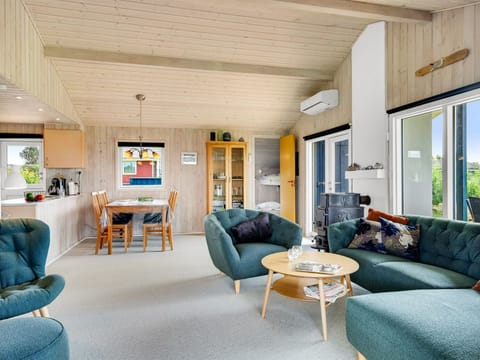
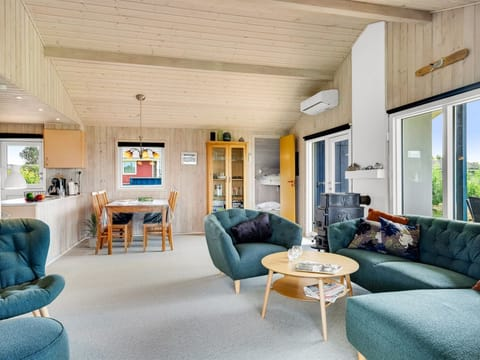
+ indoor plant (93, 229)
